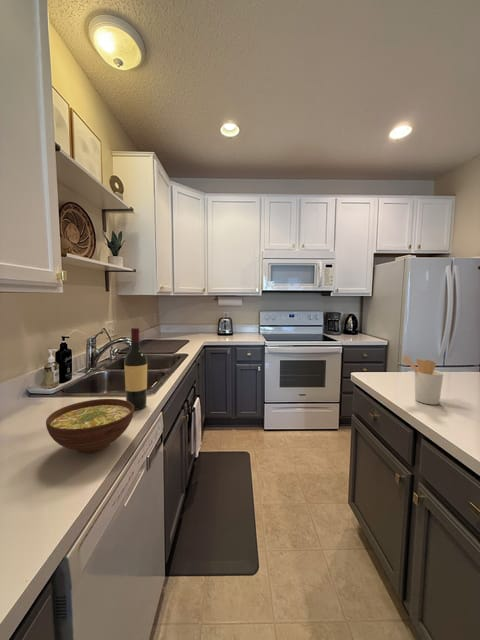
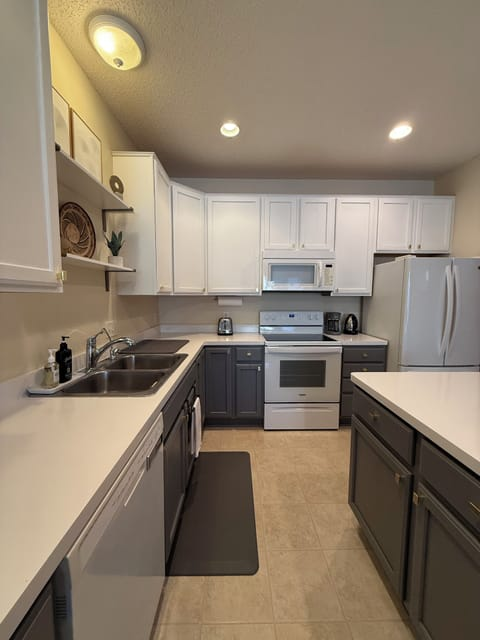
- bowl (93, 429)
- utensil holder (420, 378)
- wine bottle (136, 367)
